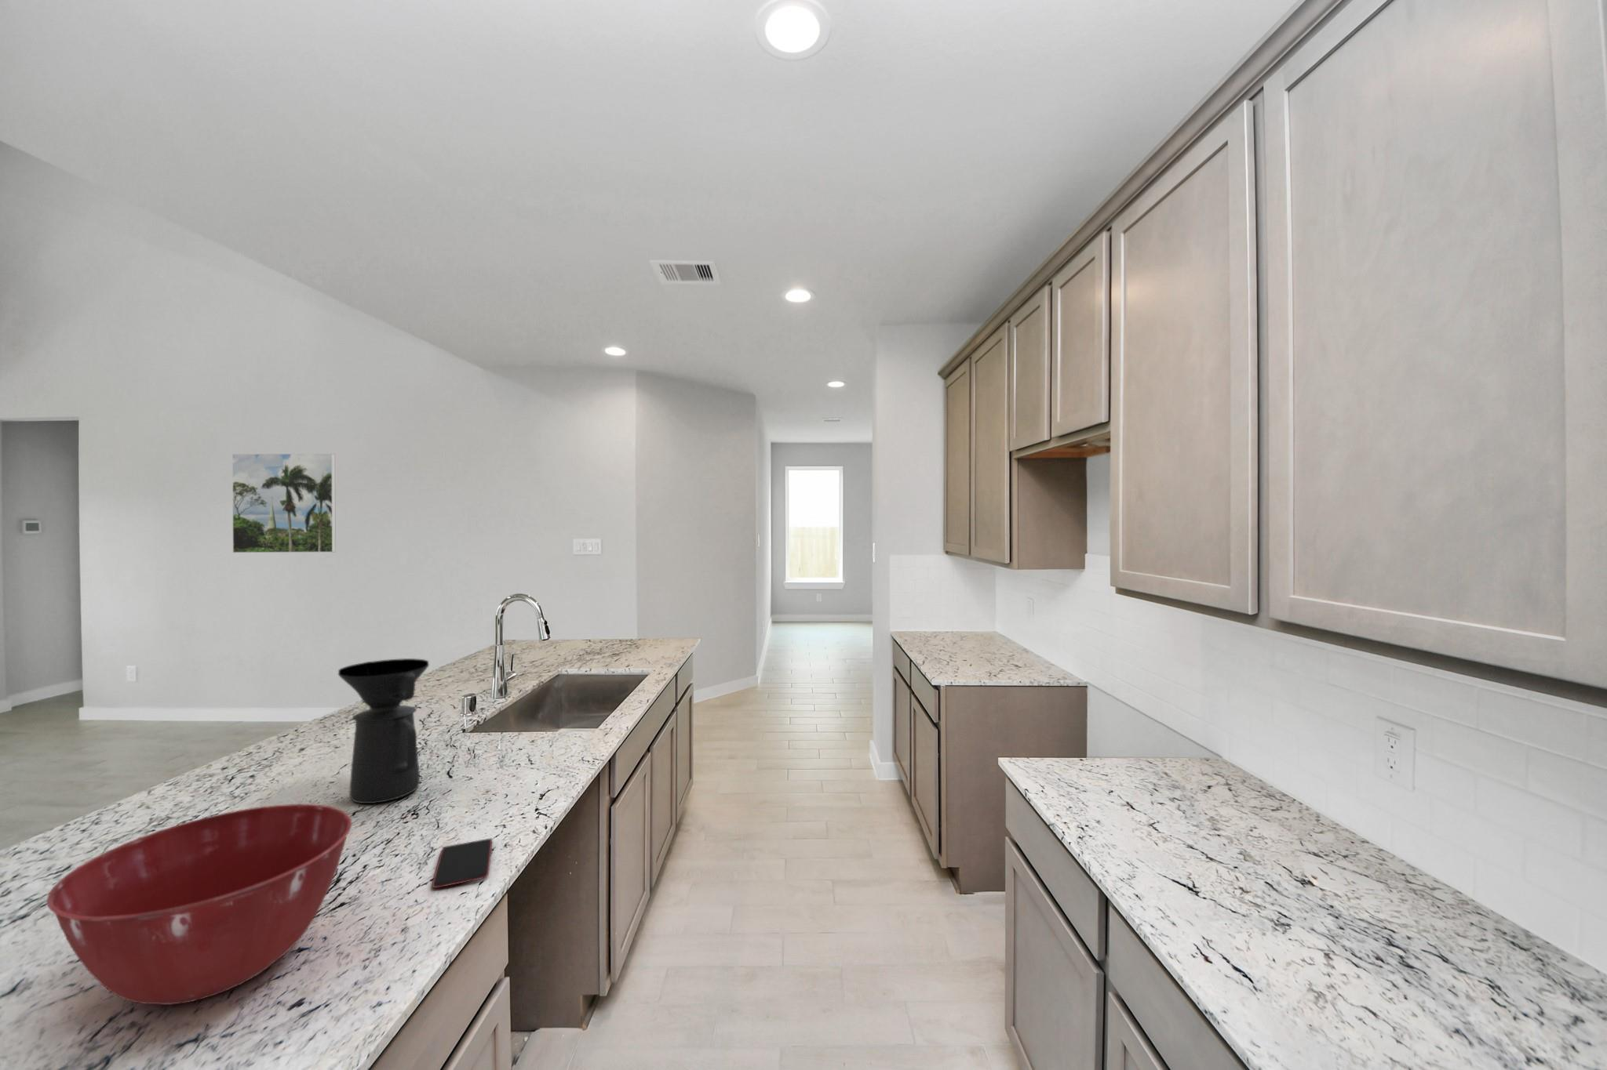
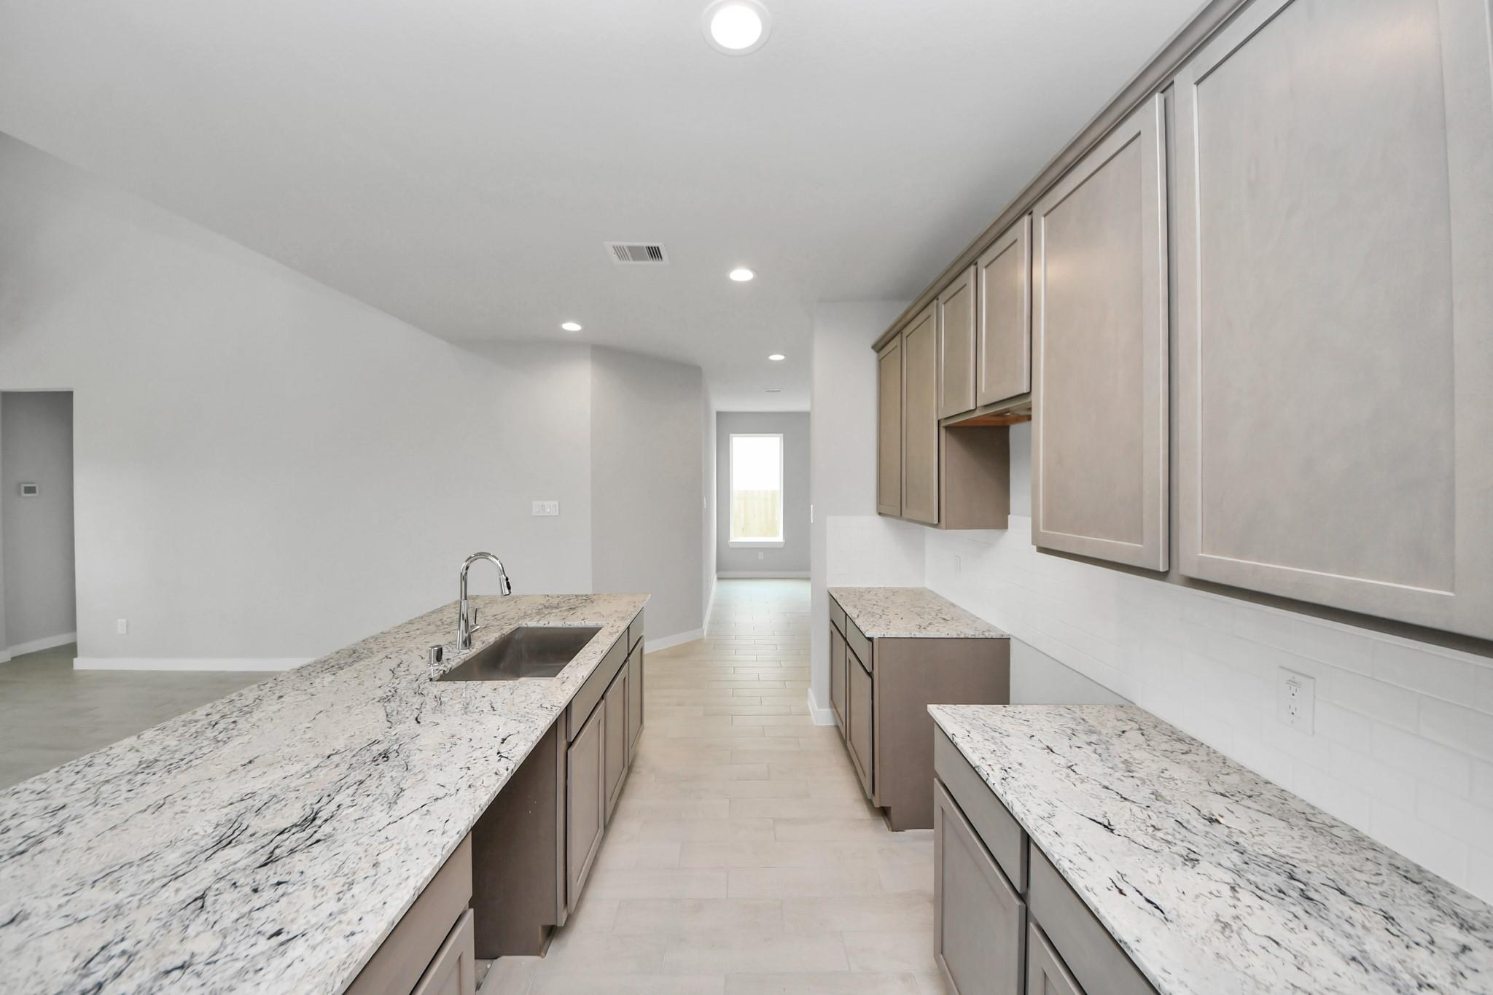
- coffee maker (385, 728)
- mixing bowl (217, 909)
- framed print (284, 503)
- smartphone (464, 861)
